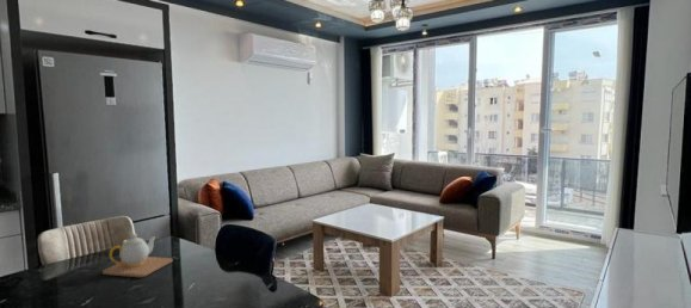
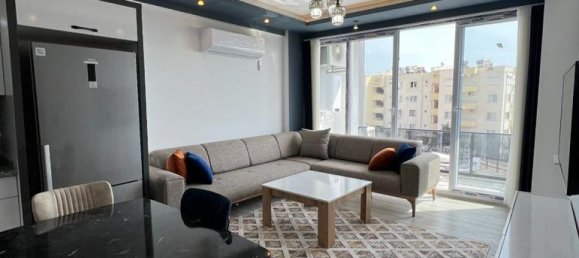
- teapot (137, 251)
